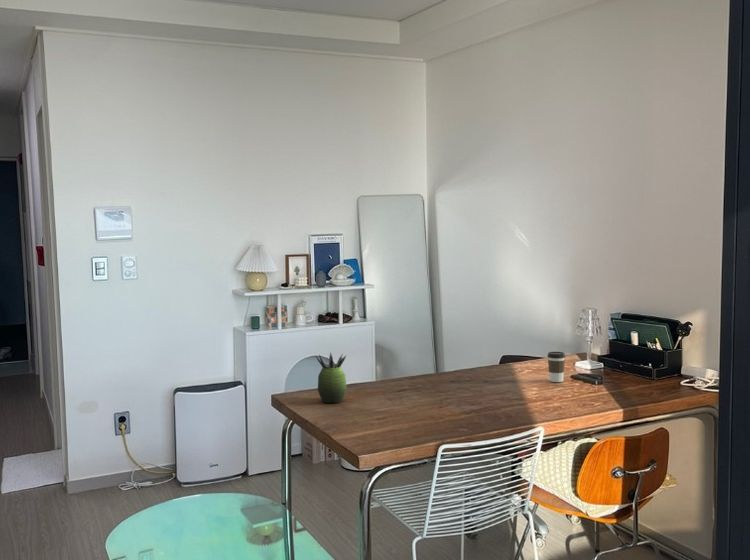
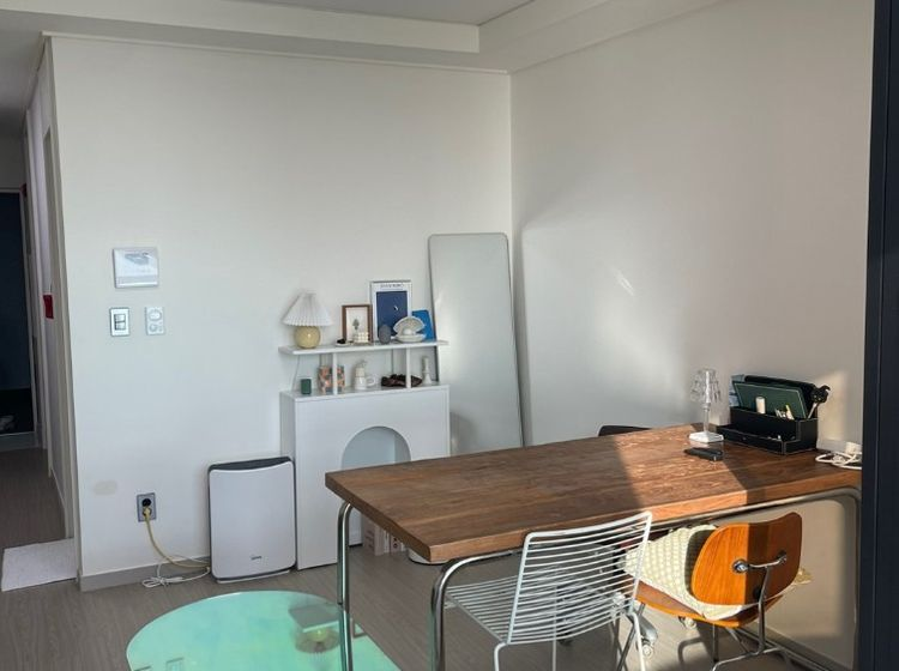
- succulent plant (331, 377)
- coffee cup (556, 366)
